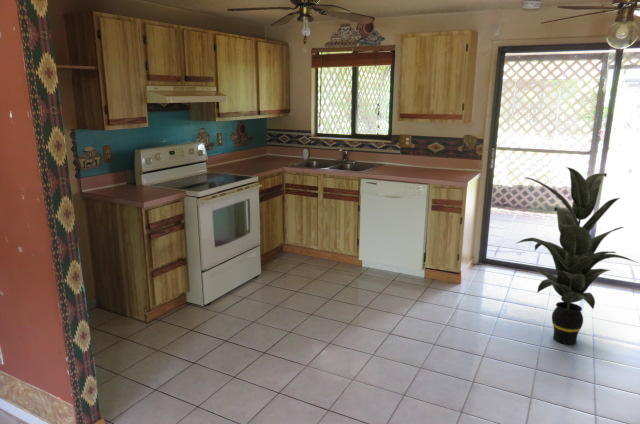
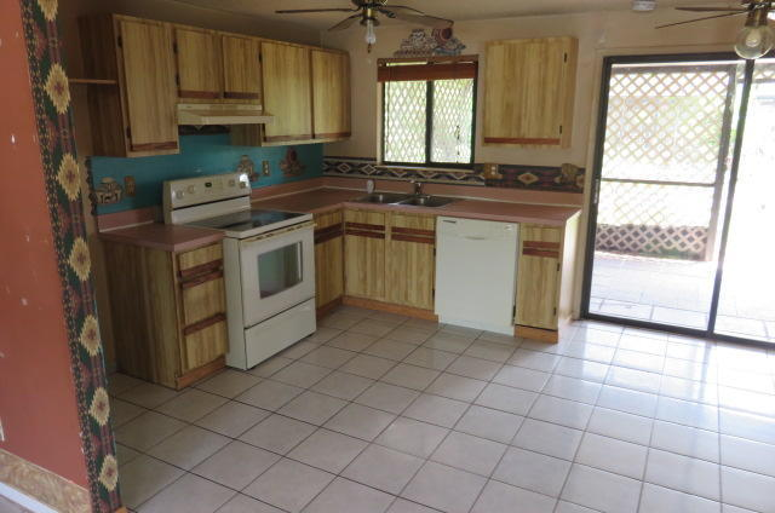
- indoor plant (566, 255)
